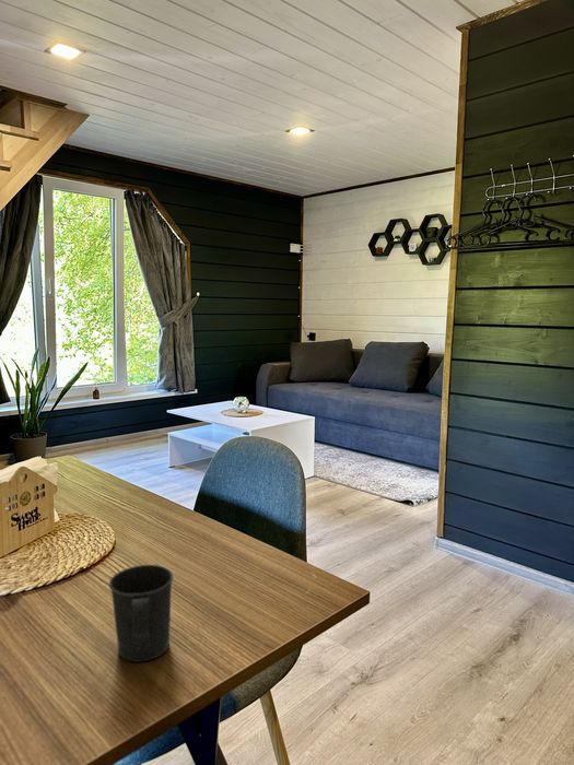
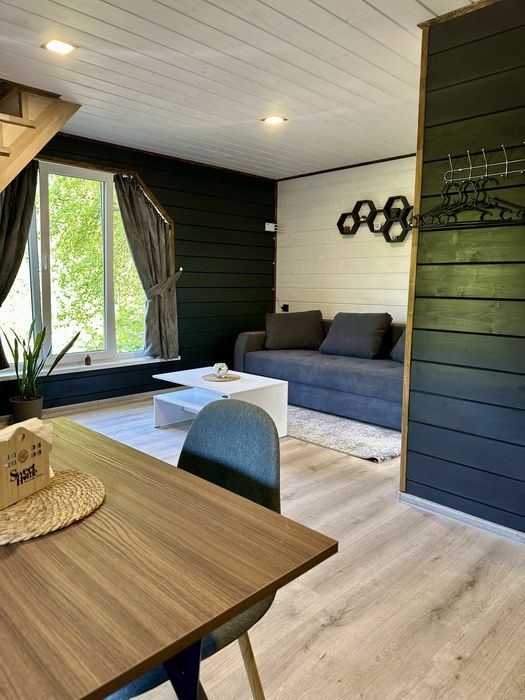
- mug (142, 620)
